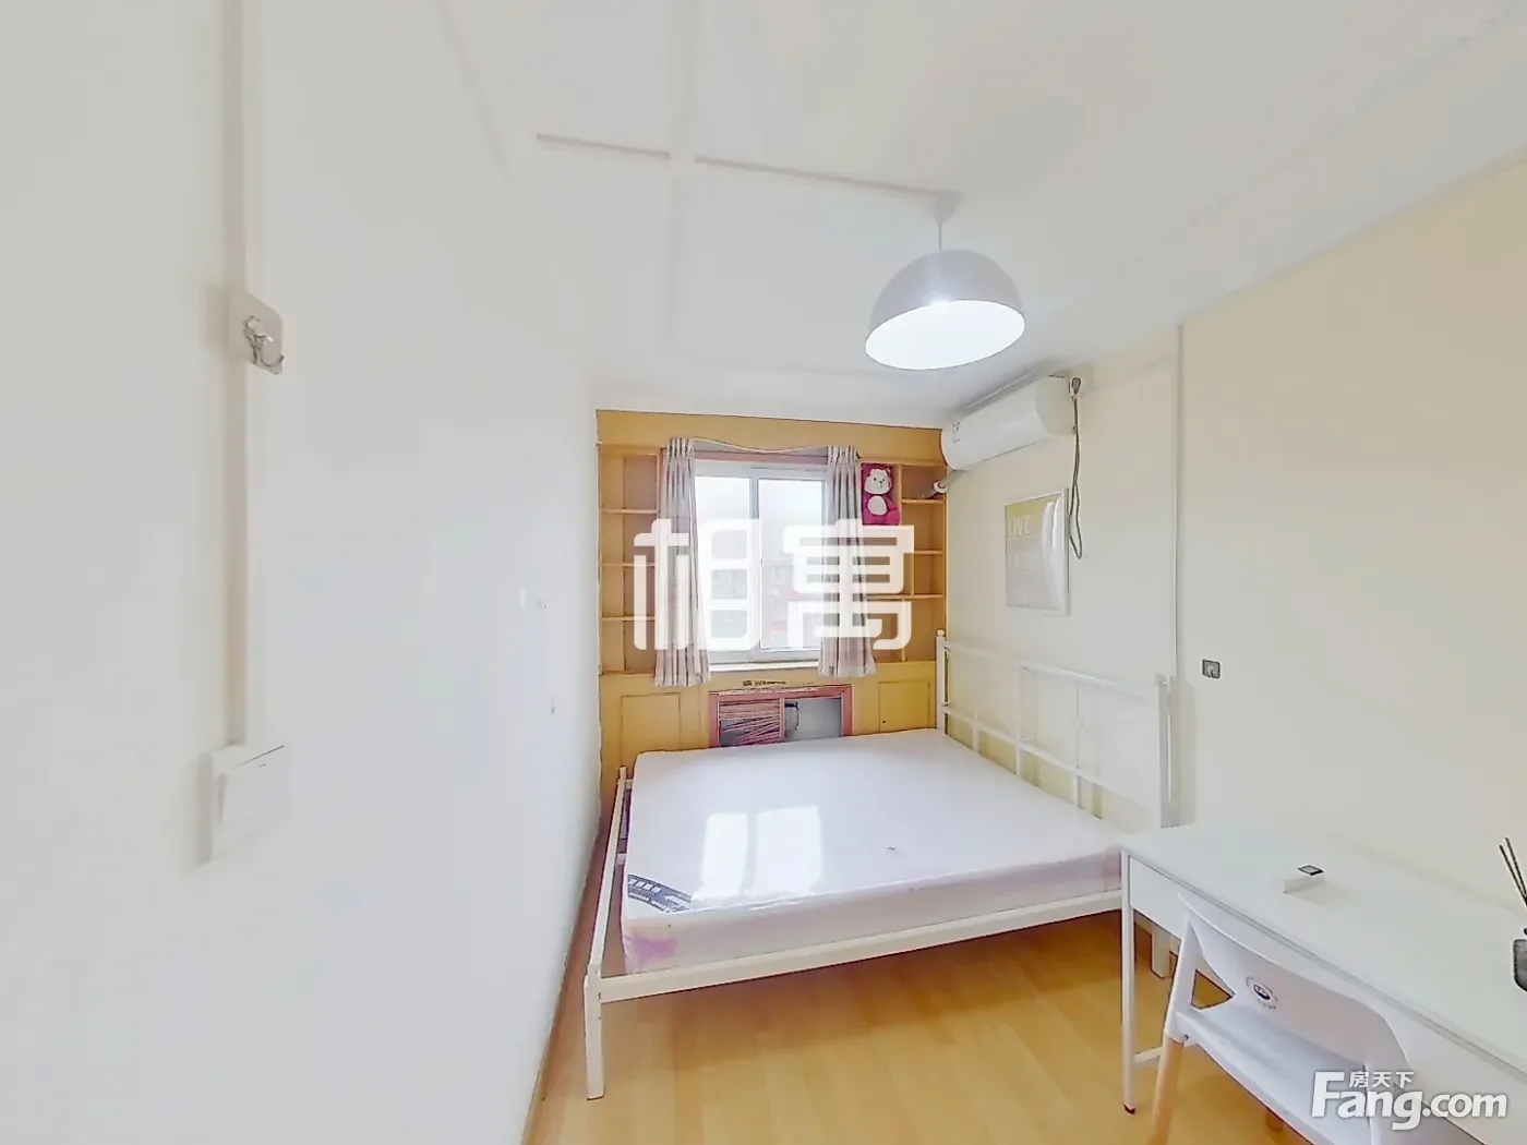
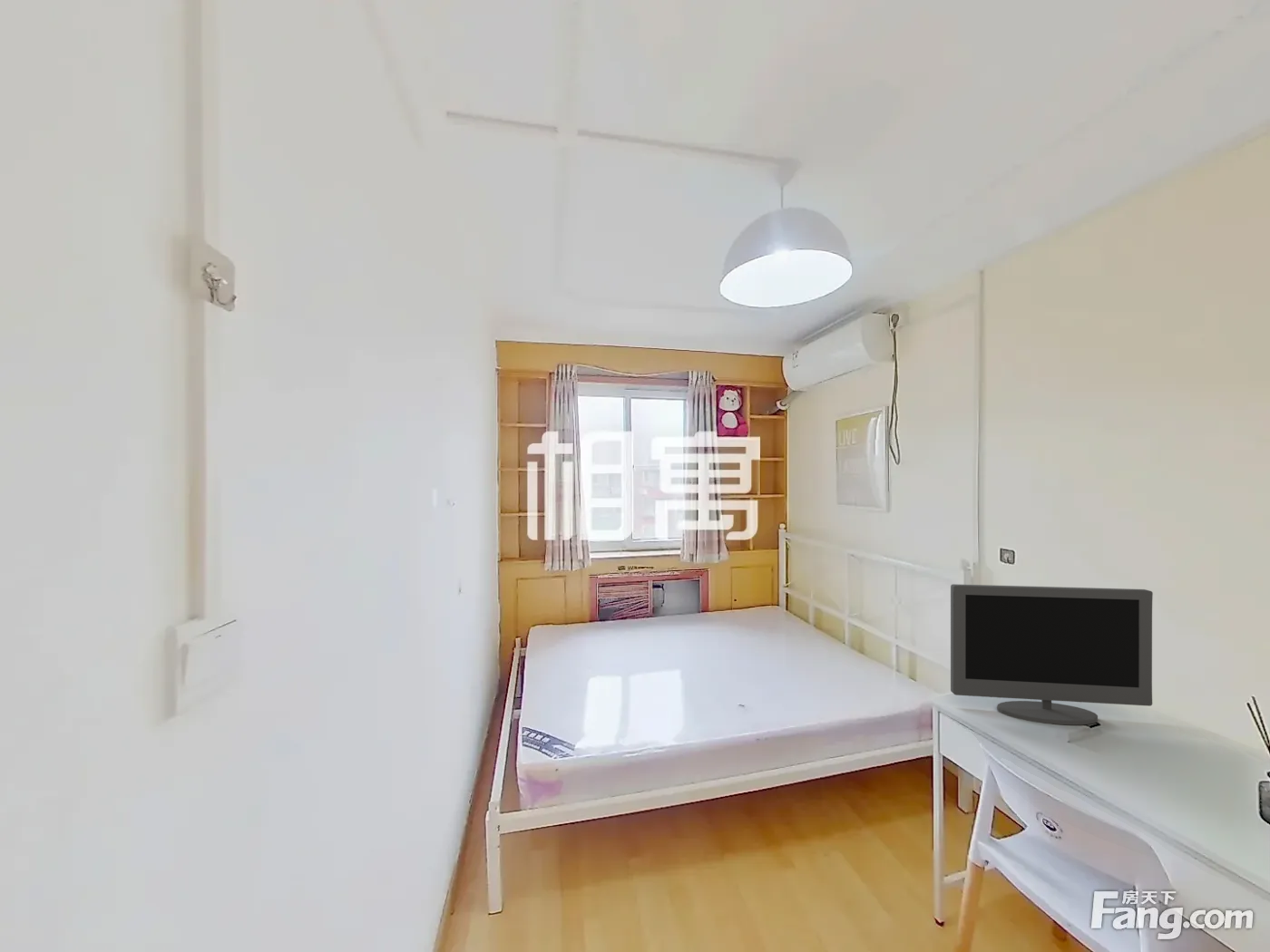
+ monitor (1047, 650)
